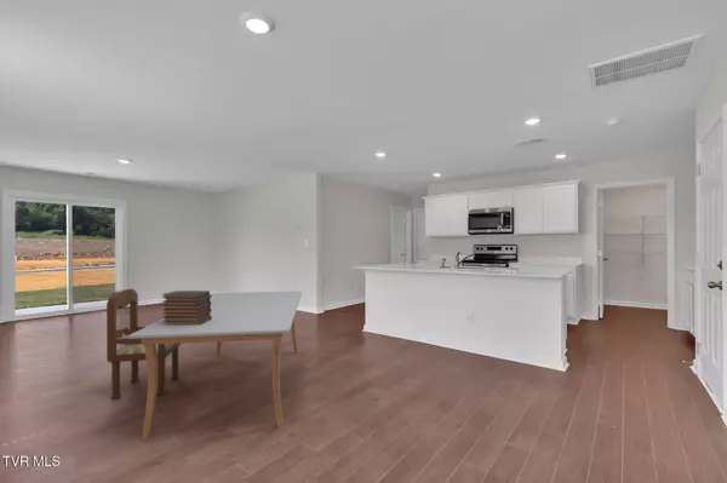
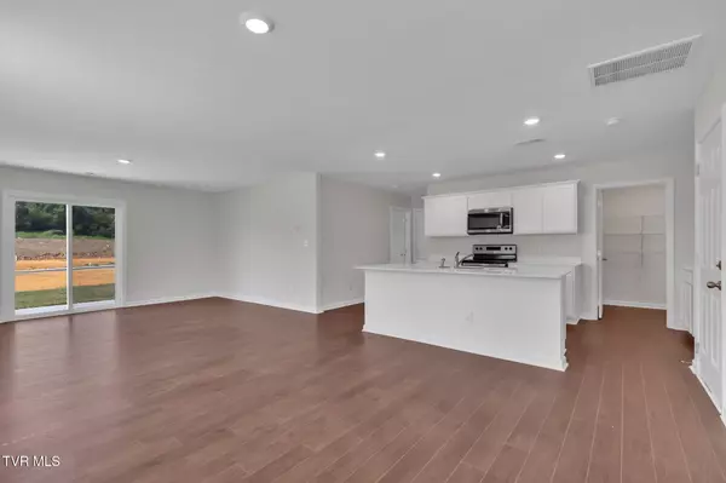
- dining table (241, 340)
- book stack (187, 306)
- dining chair (141, 338)
